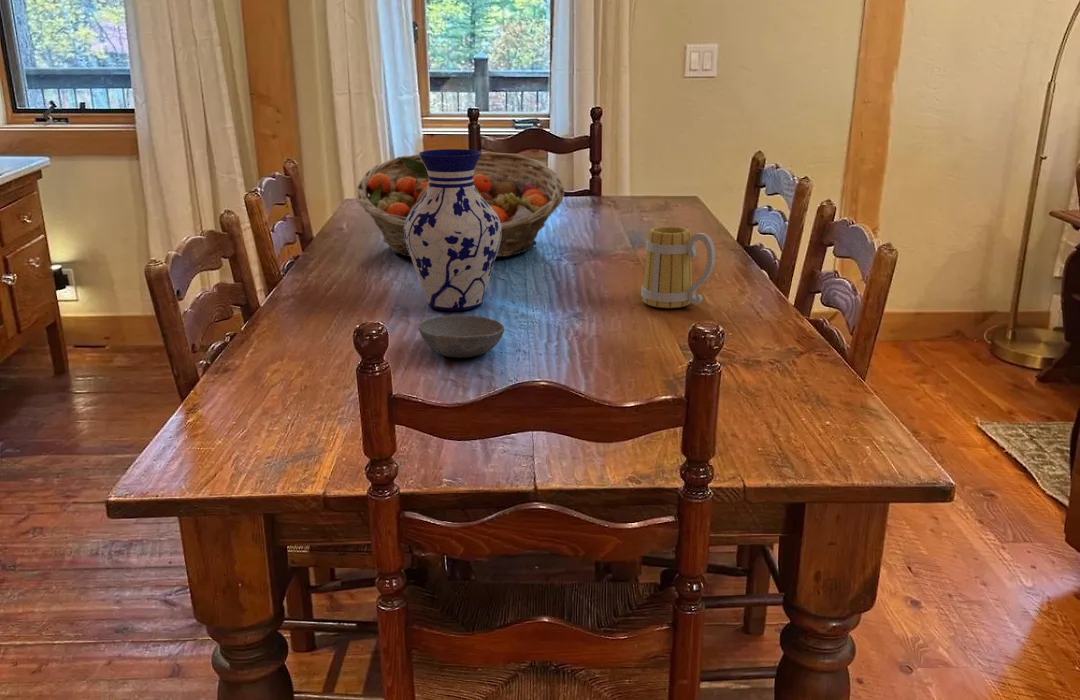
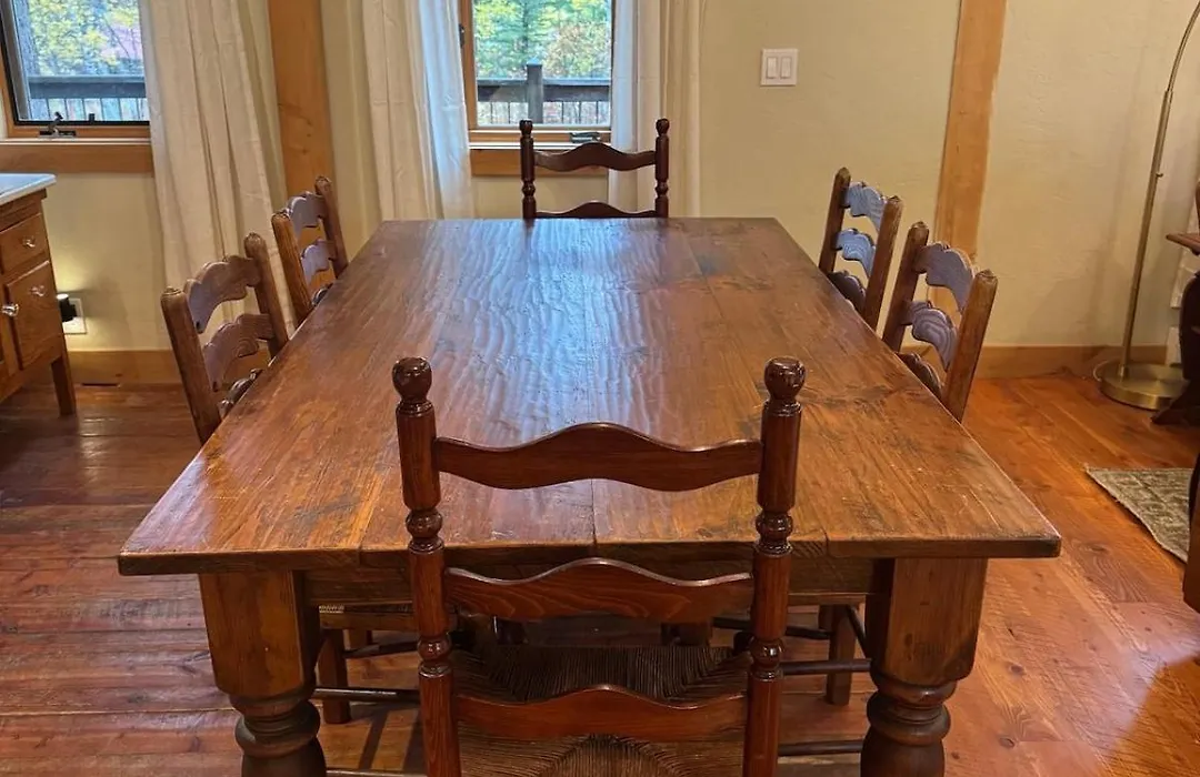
- bowl (462, 338)
- fruit basket (477, 191)
- mug (674, 267)
- vase (452, 229)
